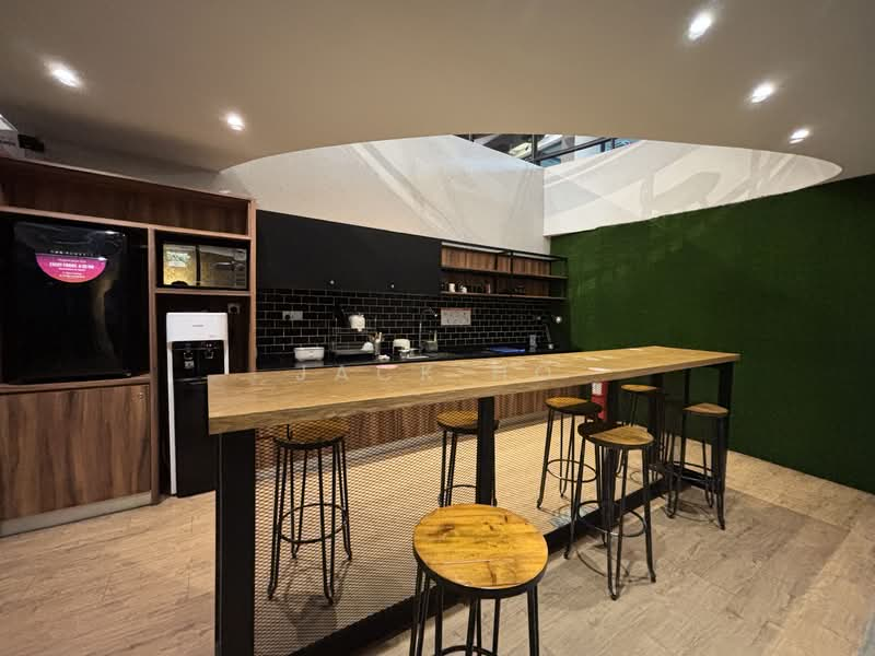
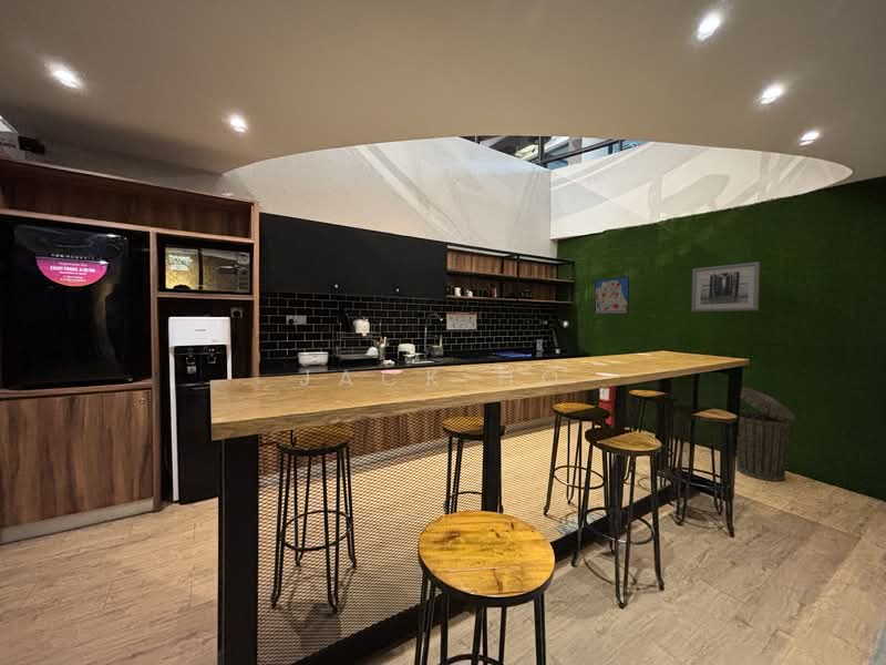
+ wall art (723, 288)
+ wall art (610, 296)
+ trash can (761, 431)
